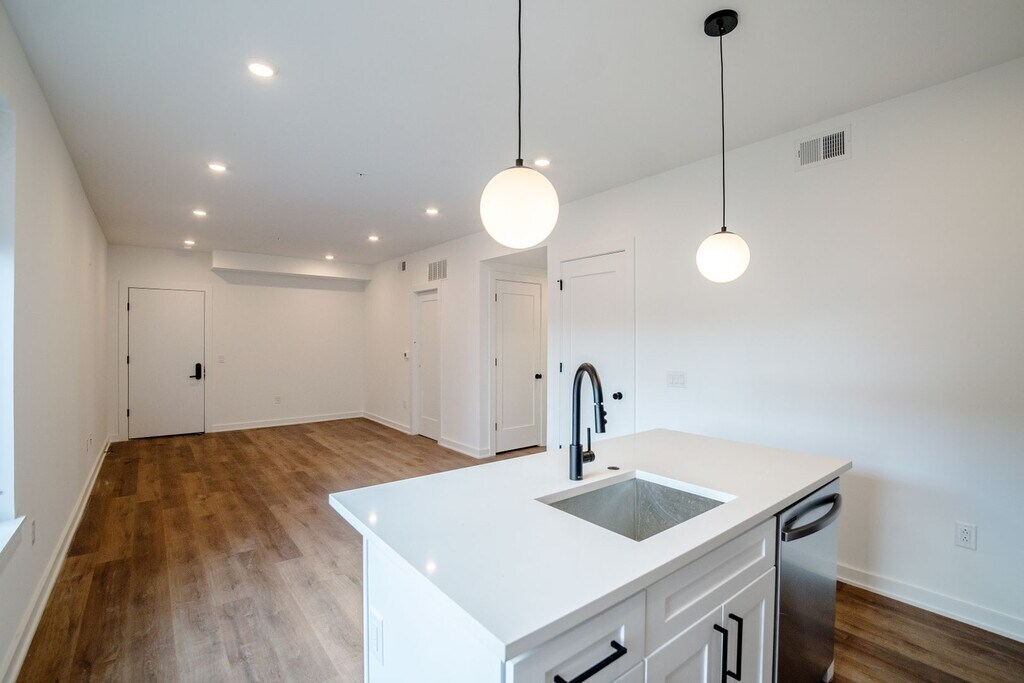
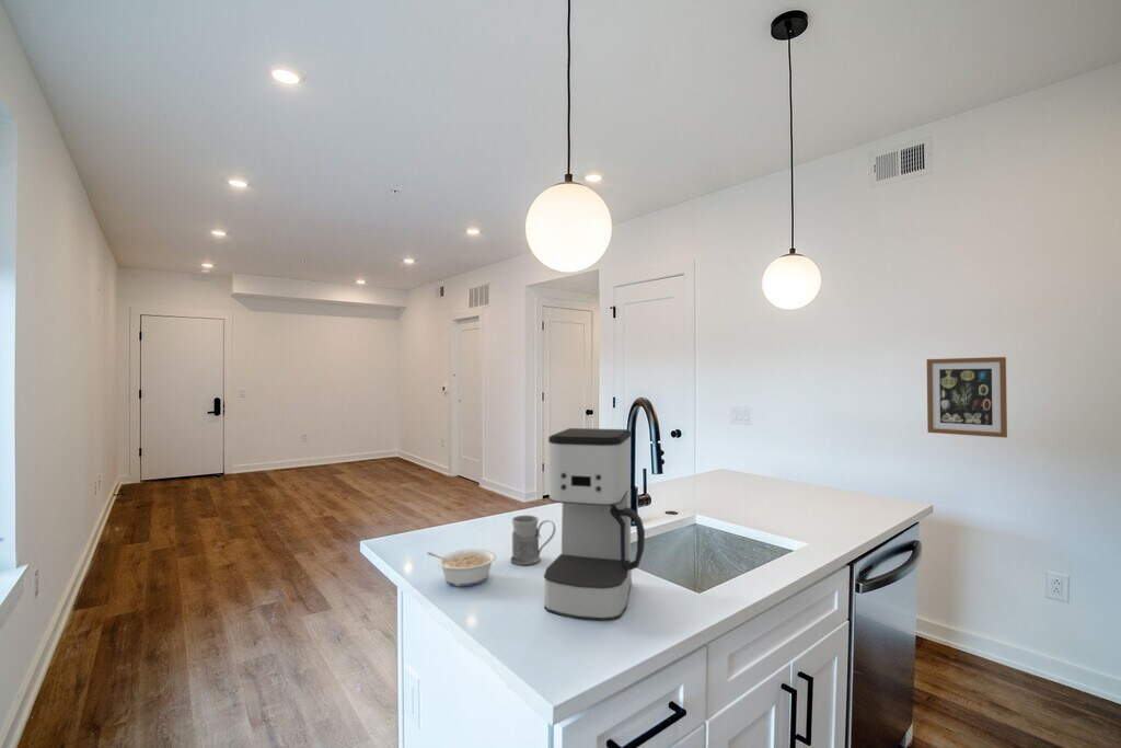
+ legume (464, 566)
+ coffee maker (596, 515)
+ wall art (964, 396)
+ mug (533, 538)
